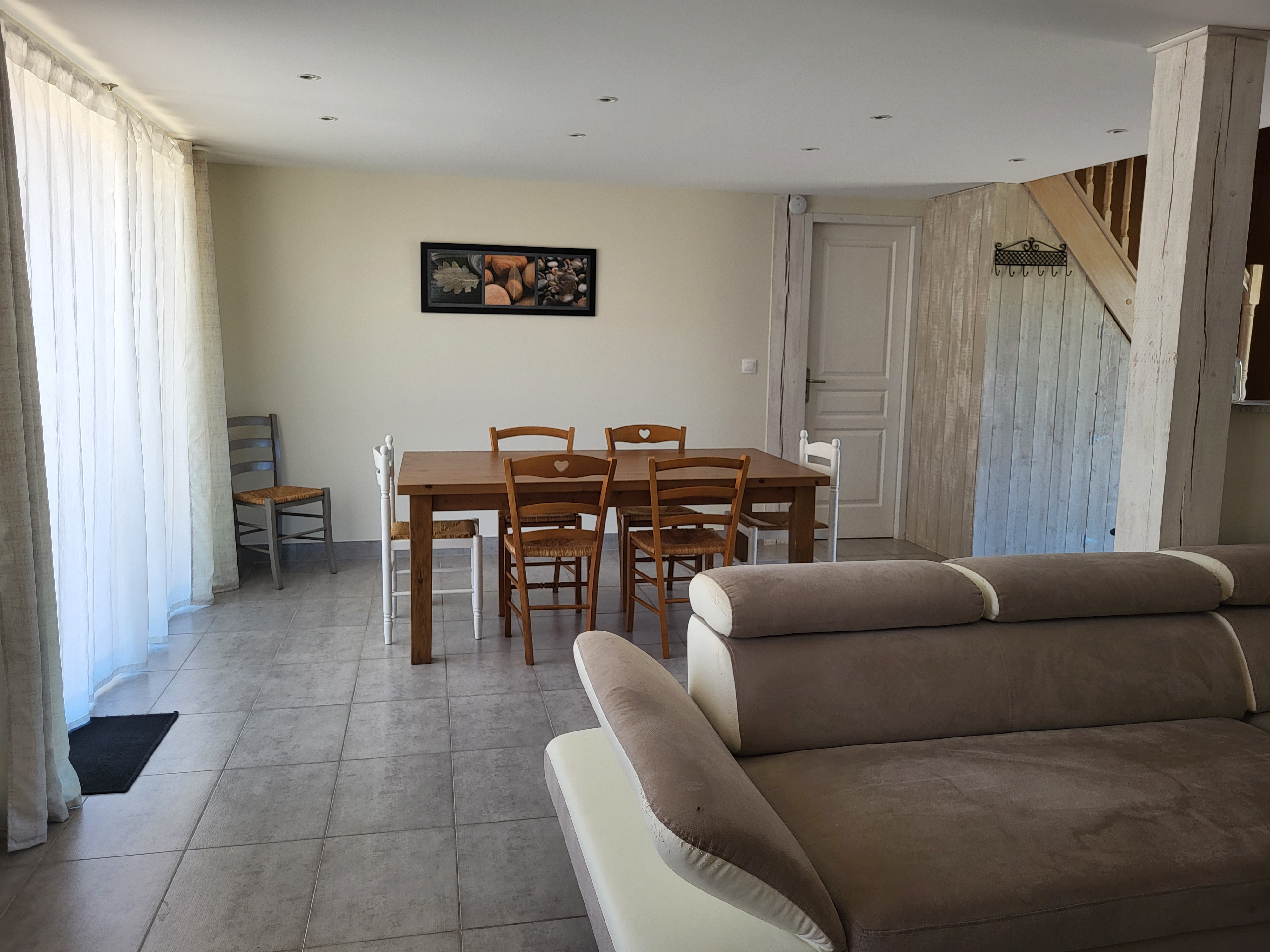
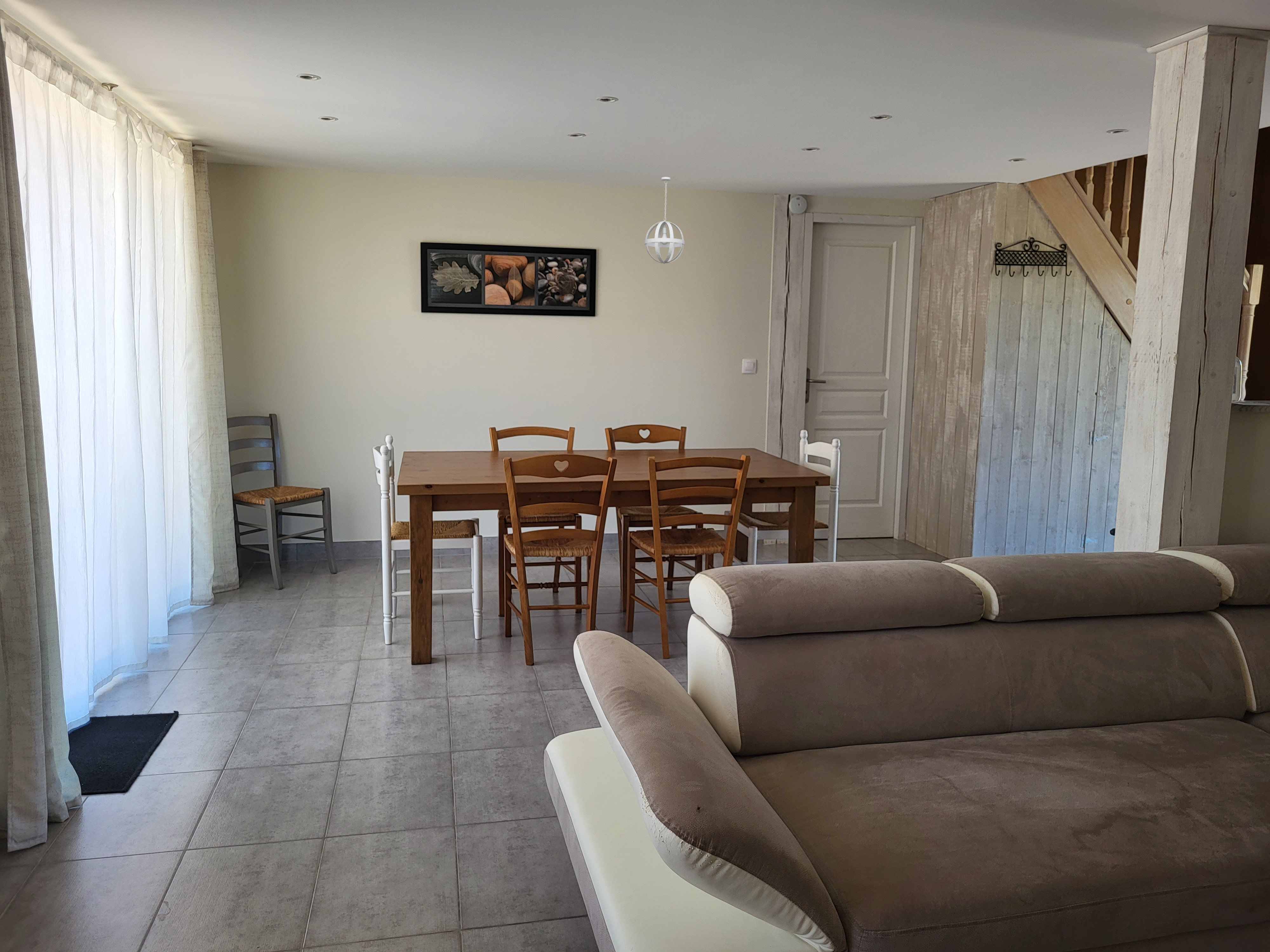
+ pendant light (665, 221)
